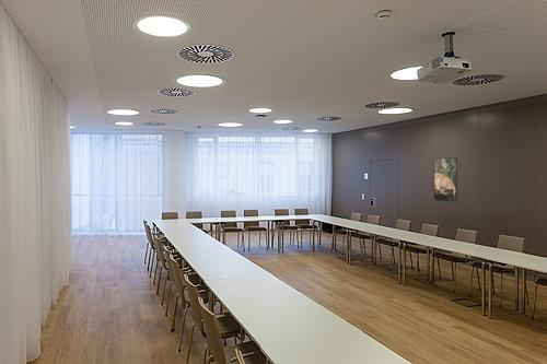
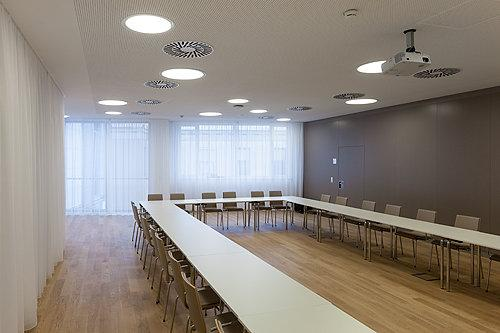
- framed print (445, 179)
